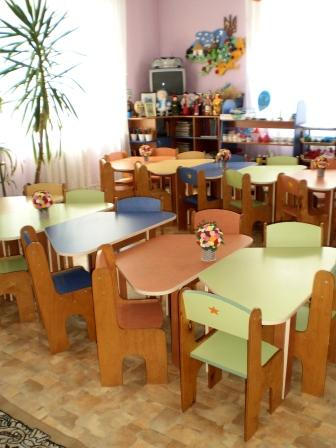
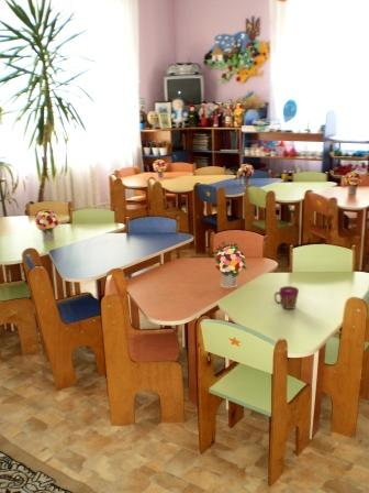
+ cup (286, 297)
